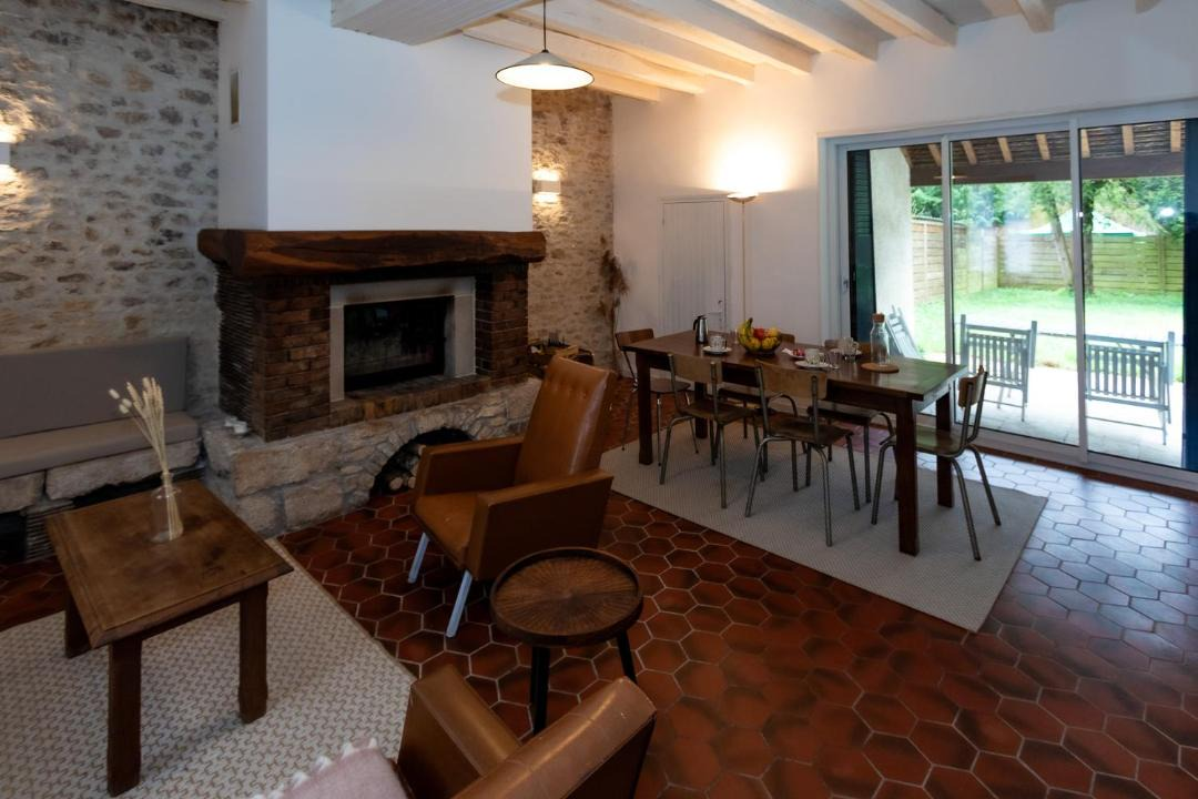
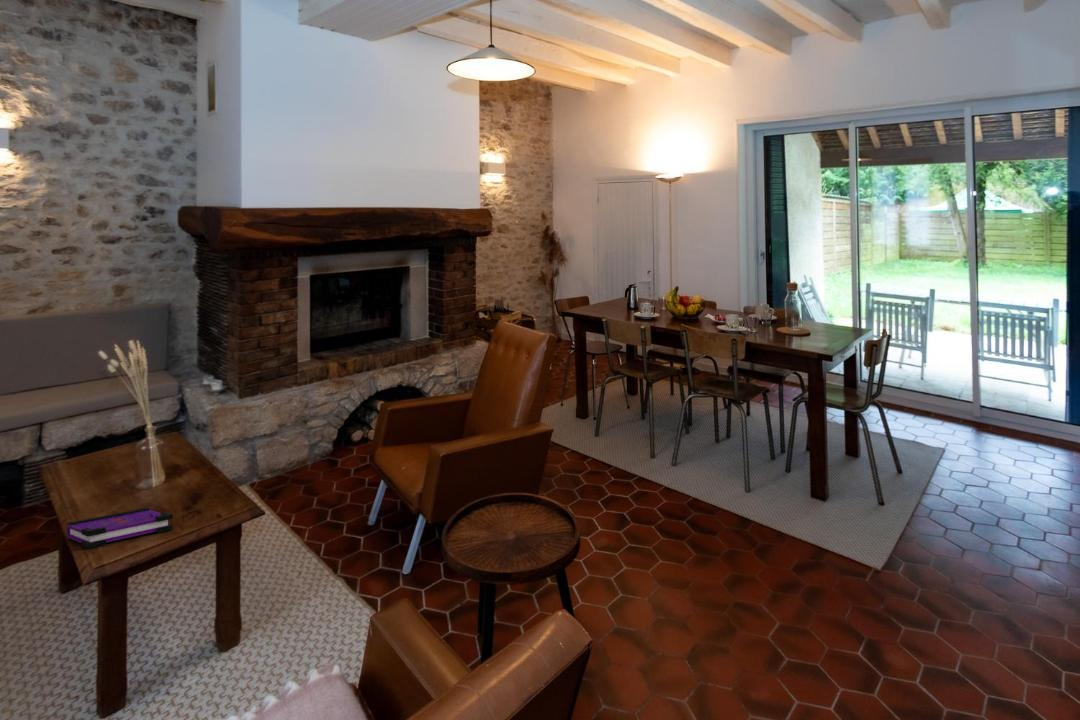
+ board game (126, 525)
